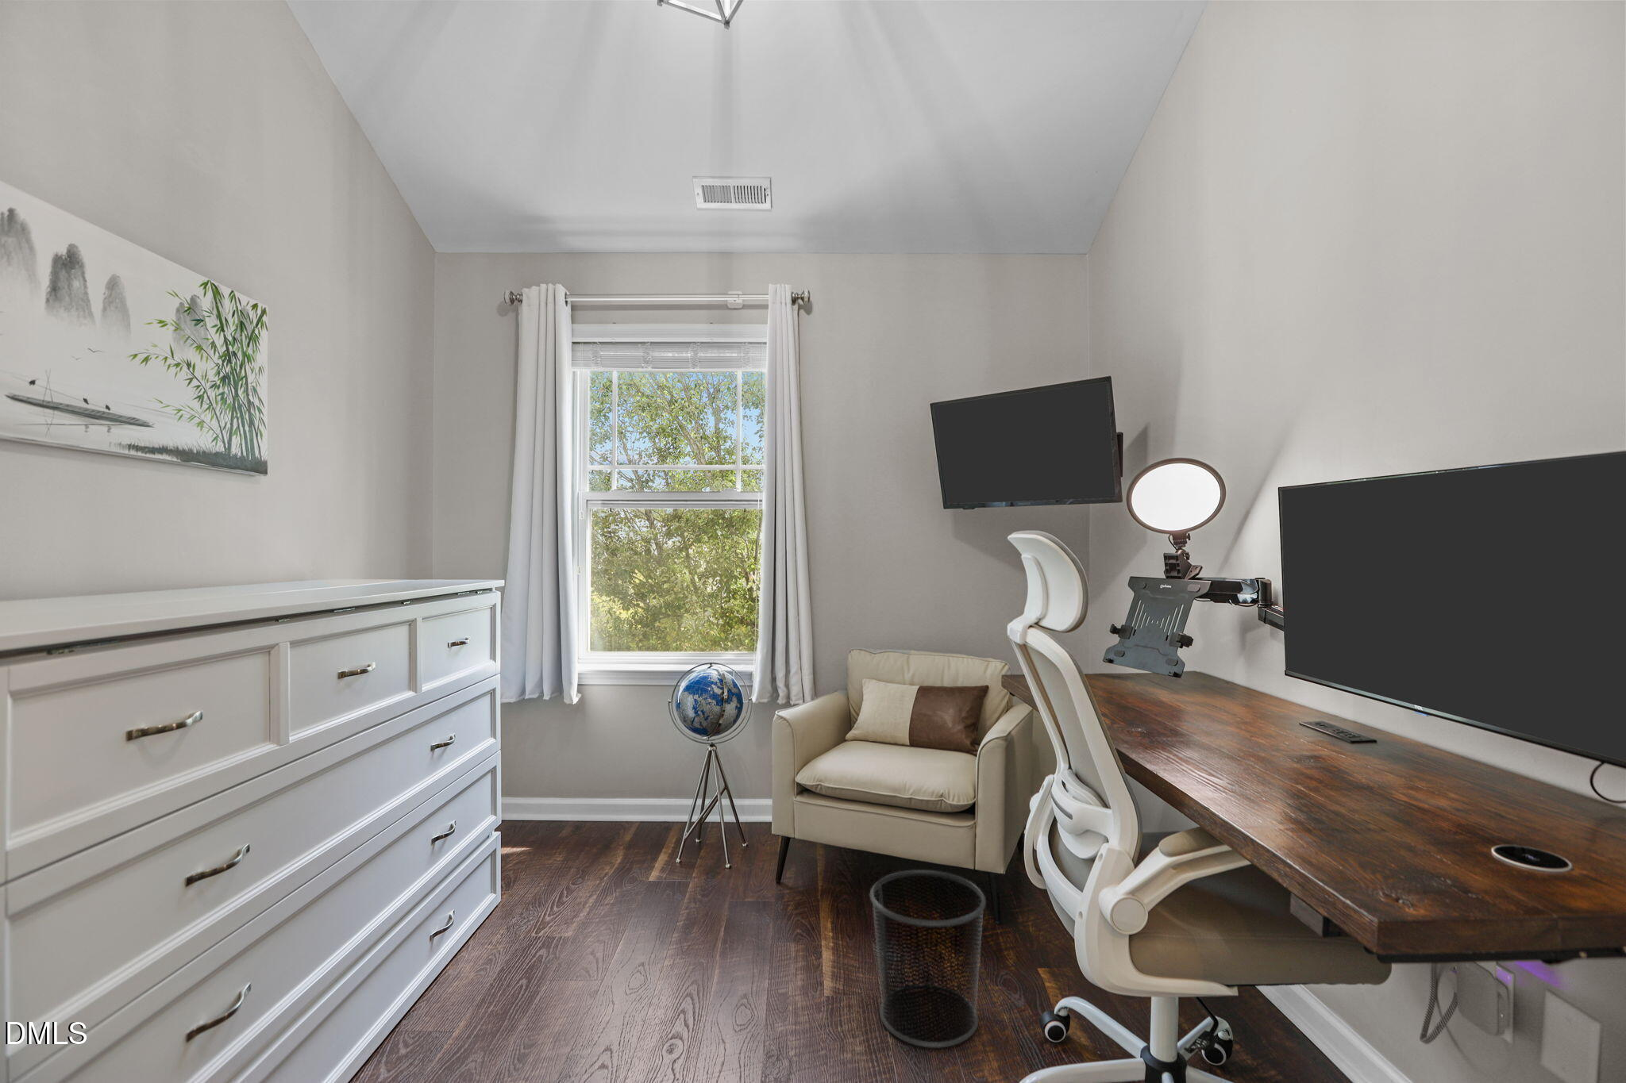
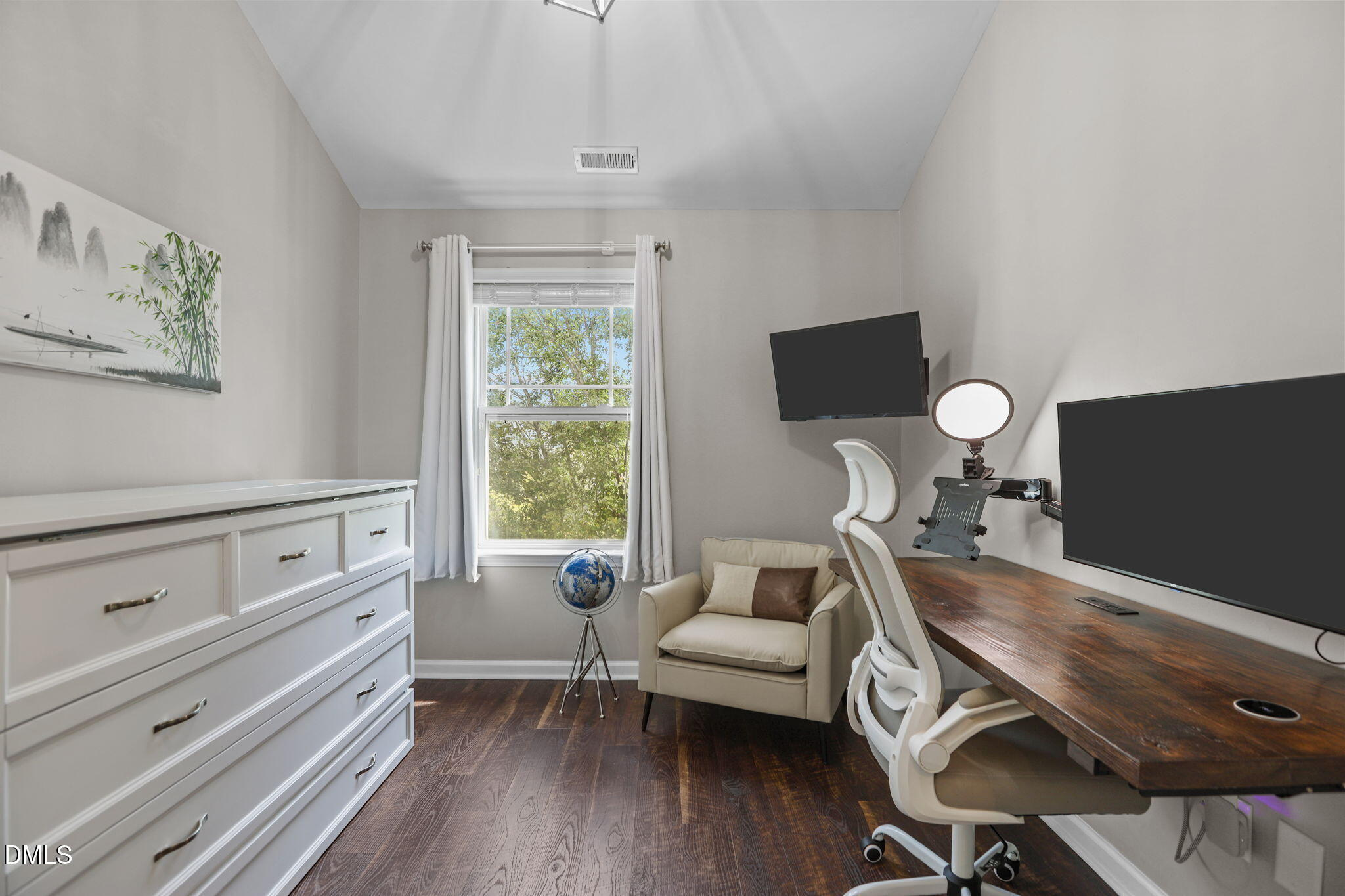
- waste bin (927, 955)
